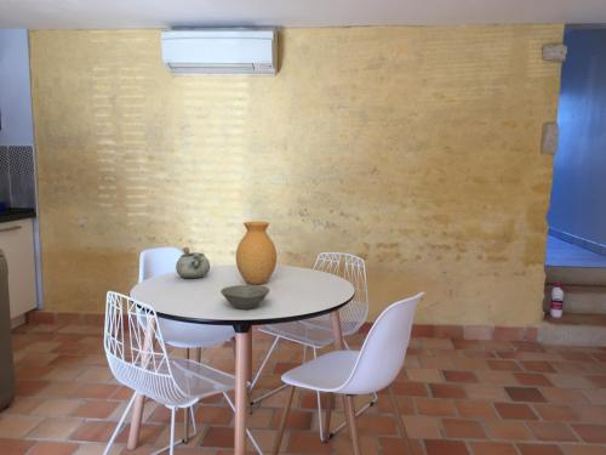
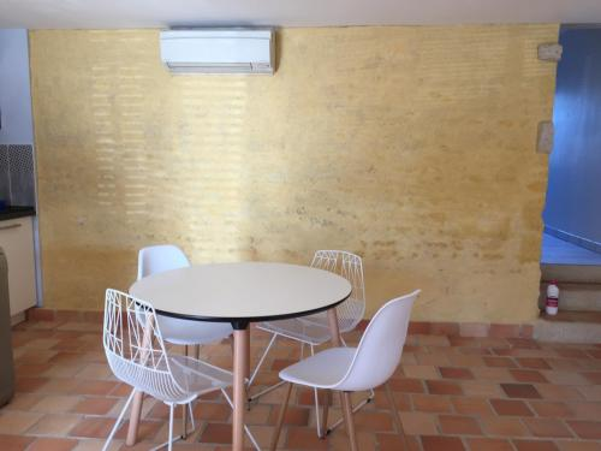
- bowl (245, 297)
- decorative bowl (193, 262)
- vase (256, 252)
